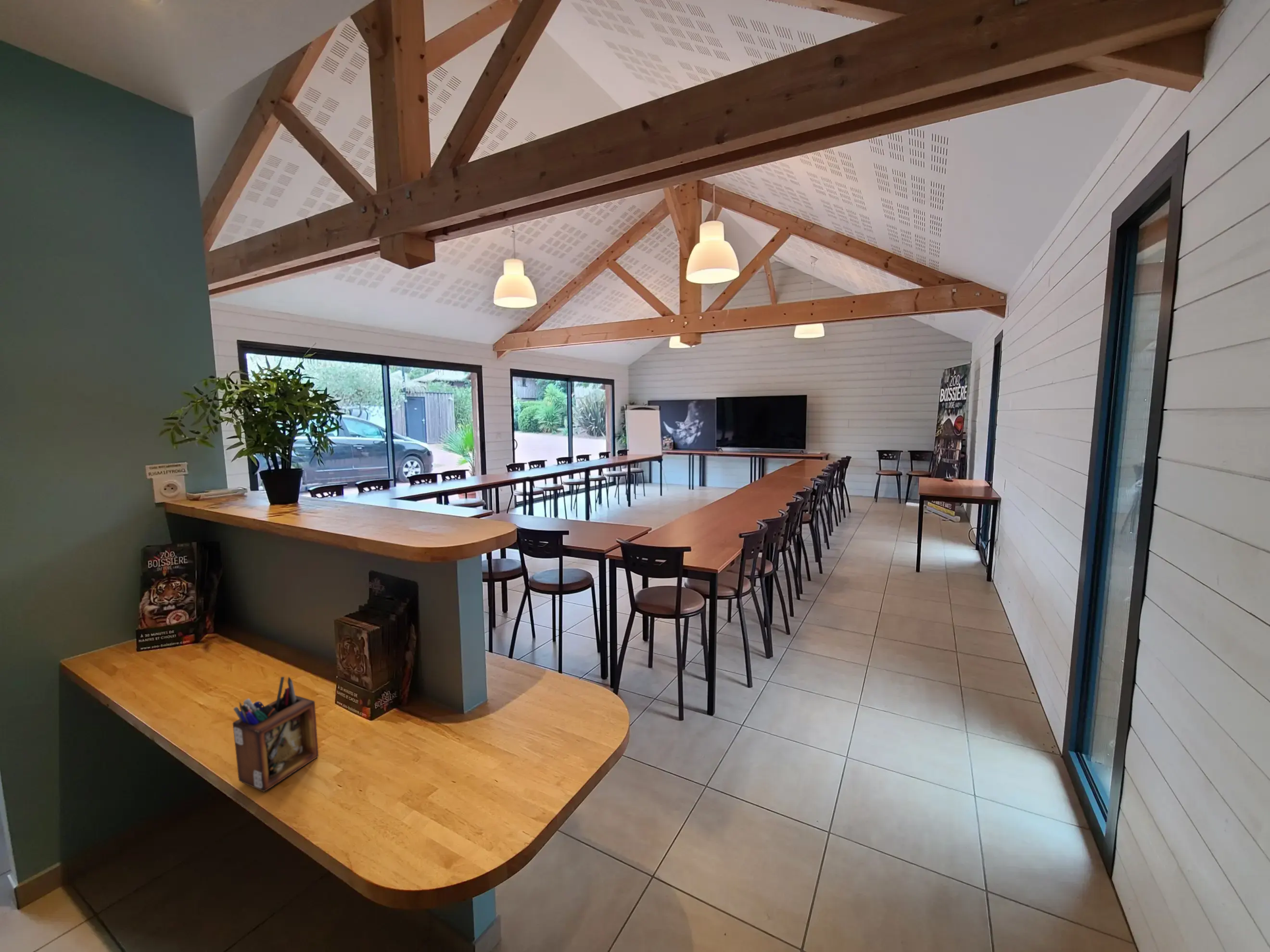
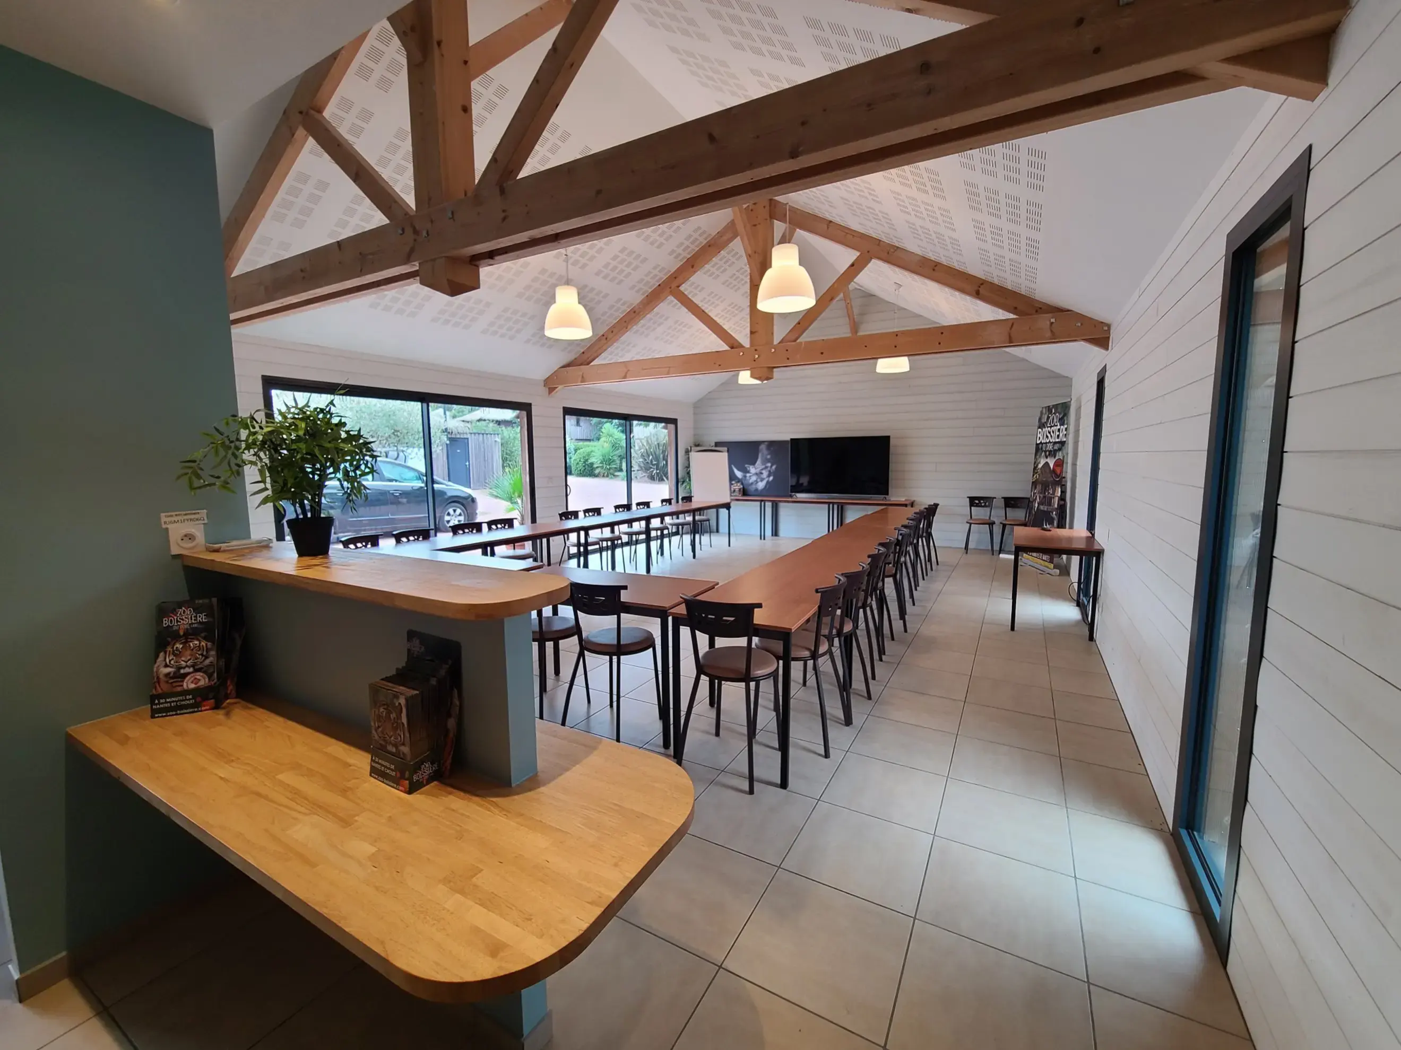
- desk organizer (276, 729)
